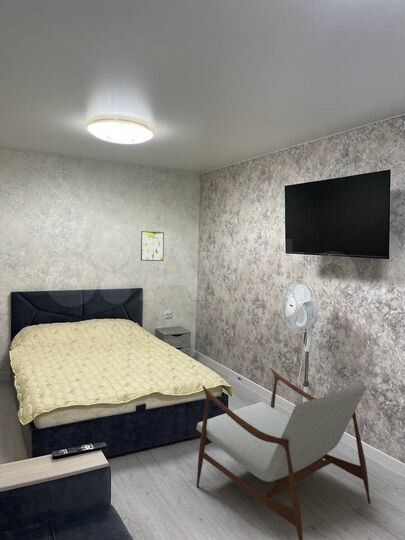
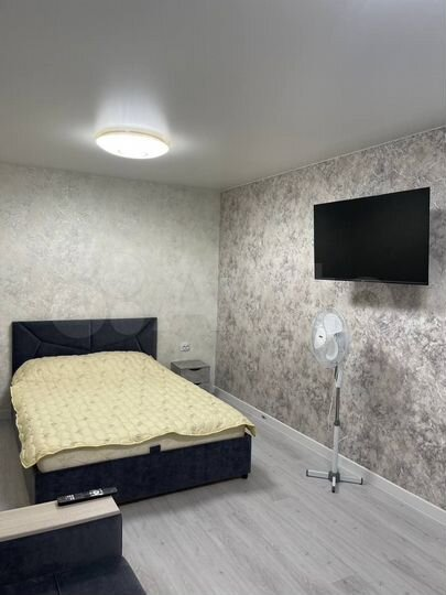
- armchair (279, 436)
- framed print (152, 246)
